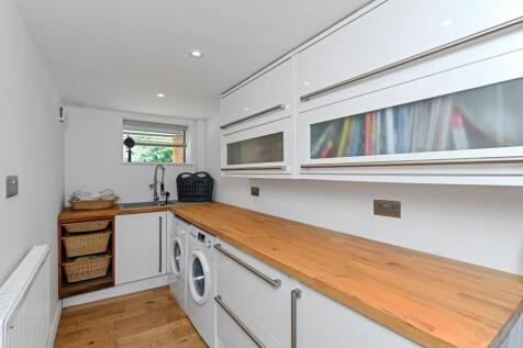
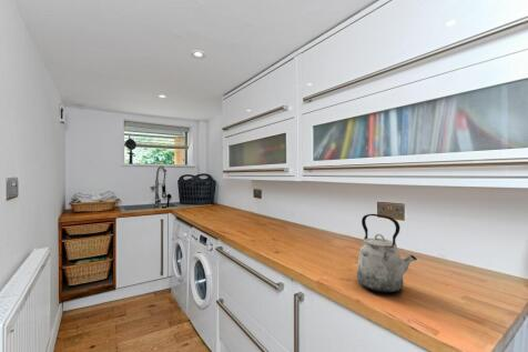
+ kettle (386, 252)
